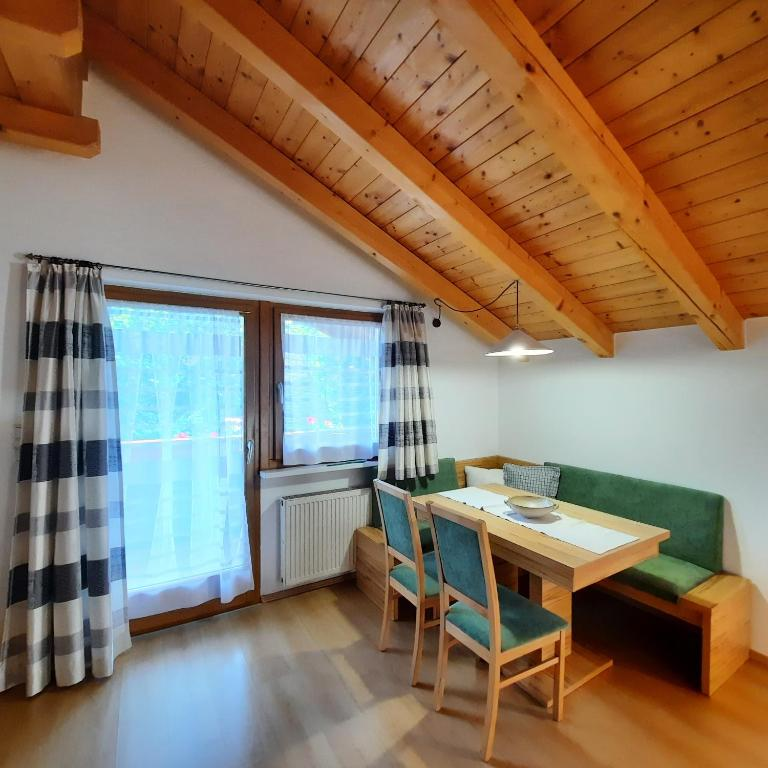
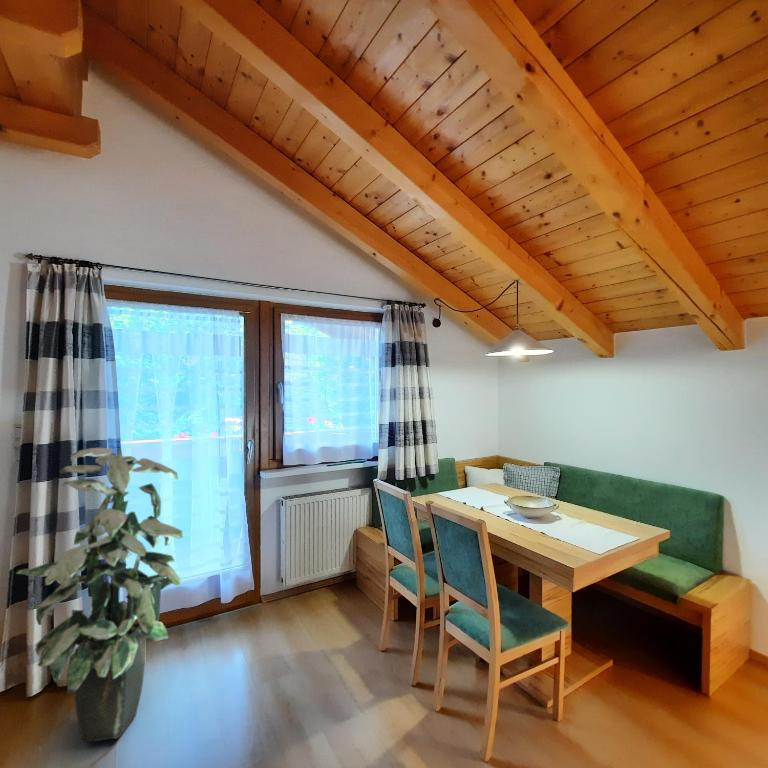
+ indoor plant (107, 582)
